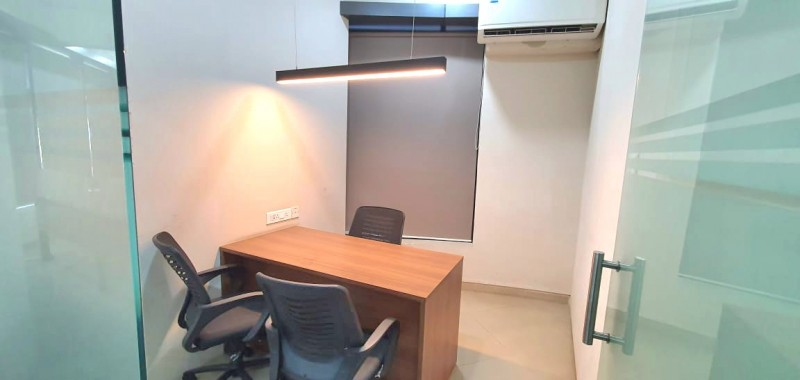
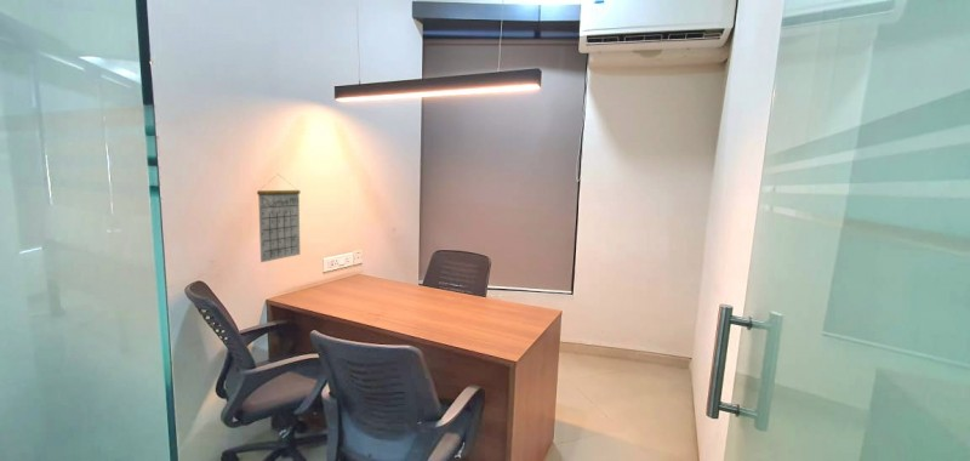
+ calendar (280, 216)
